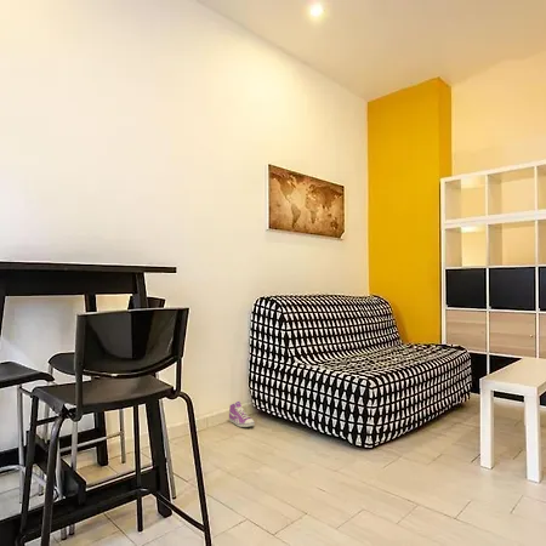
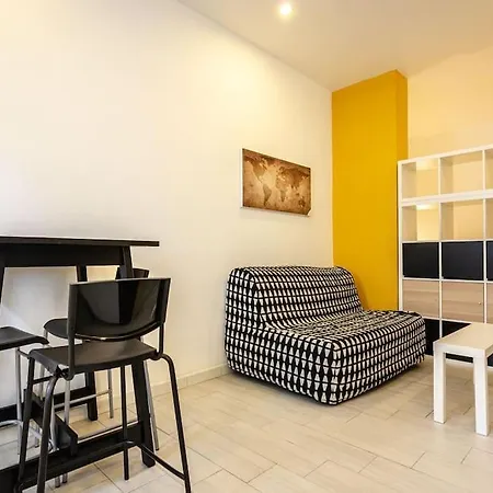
- sneaker (240, 413)
